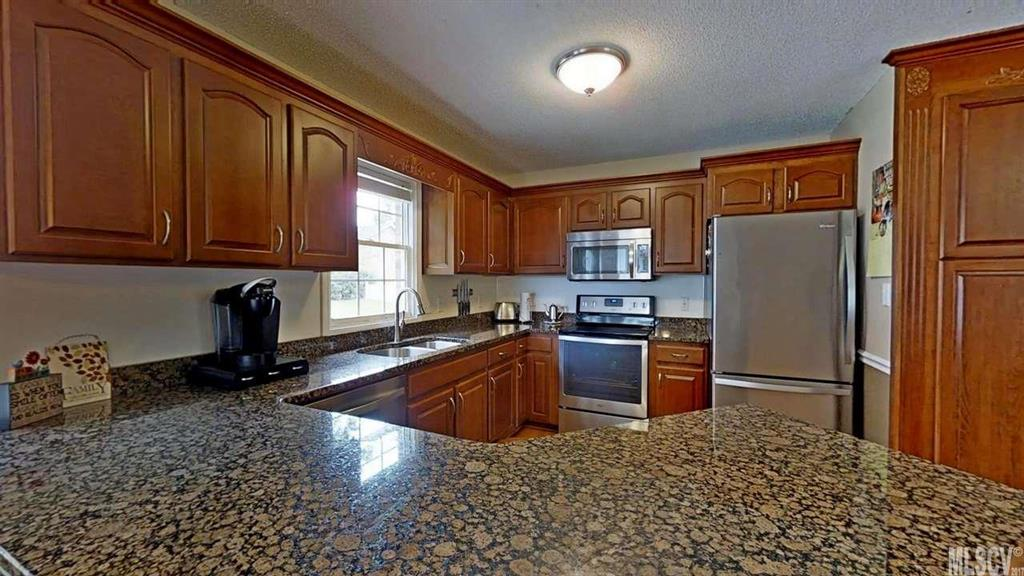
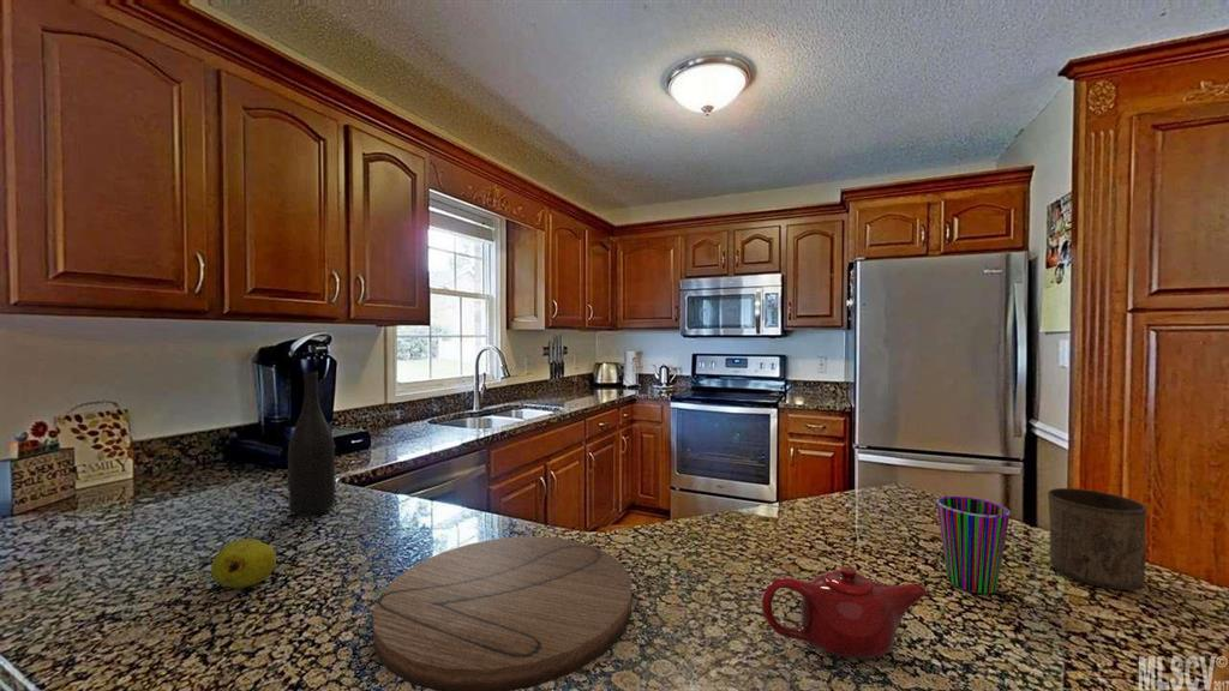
+ wine bottle (311, 441)
+ cup (971, 545)
+ fruit (253, 558)
+ cup (1093, 536)
+ teapot (844, 606)
+ cutting board (509, 595)
